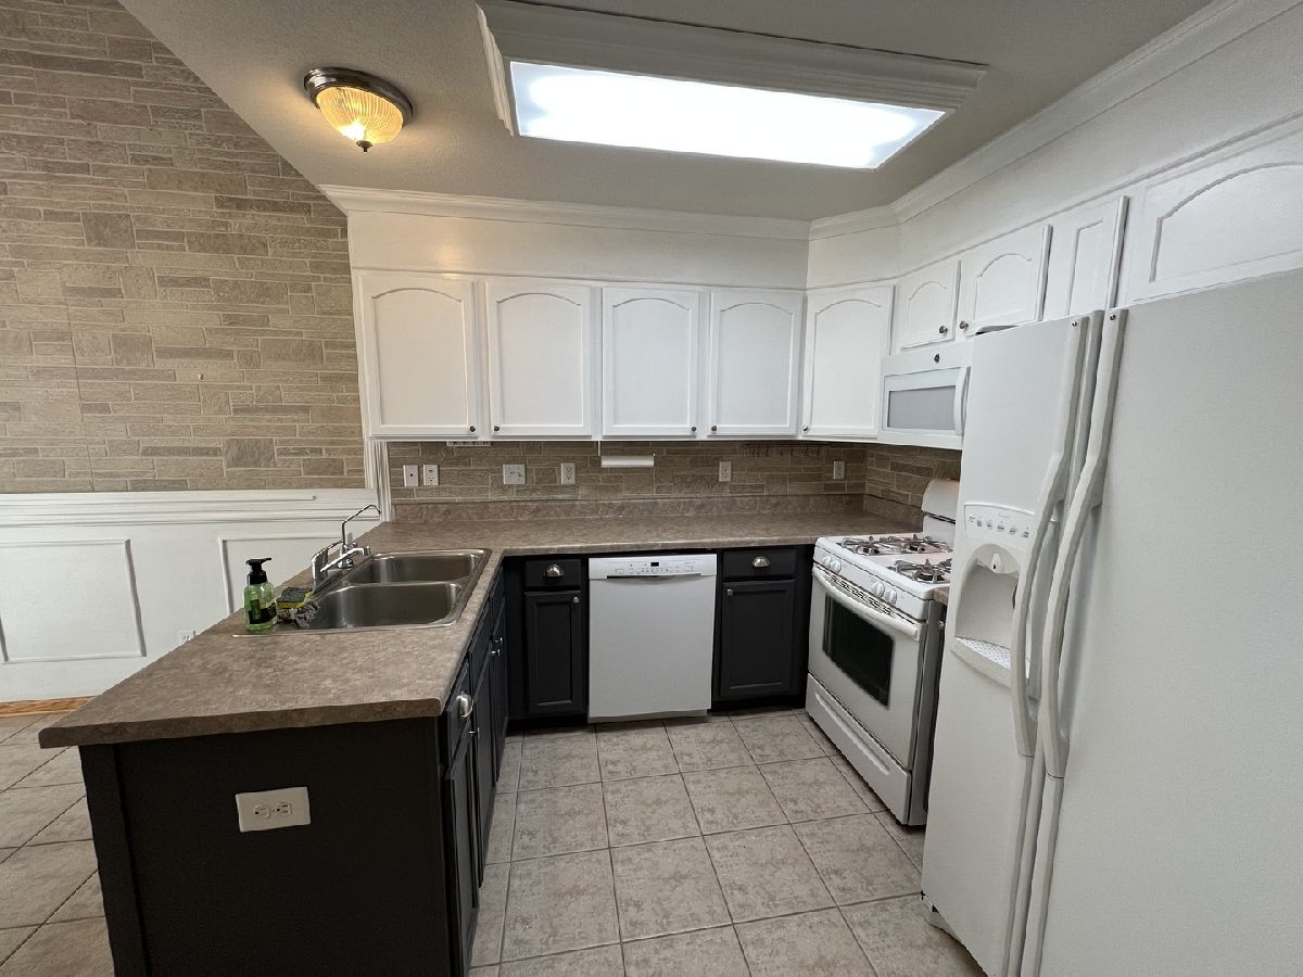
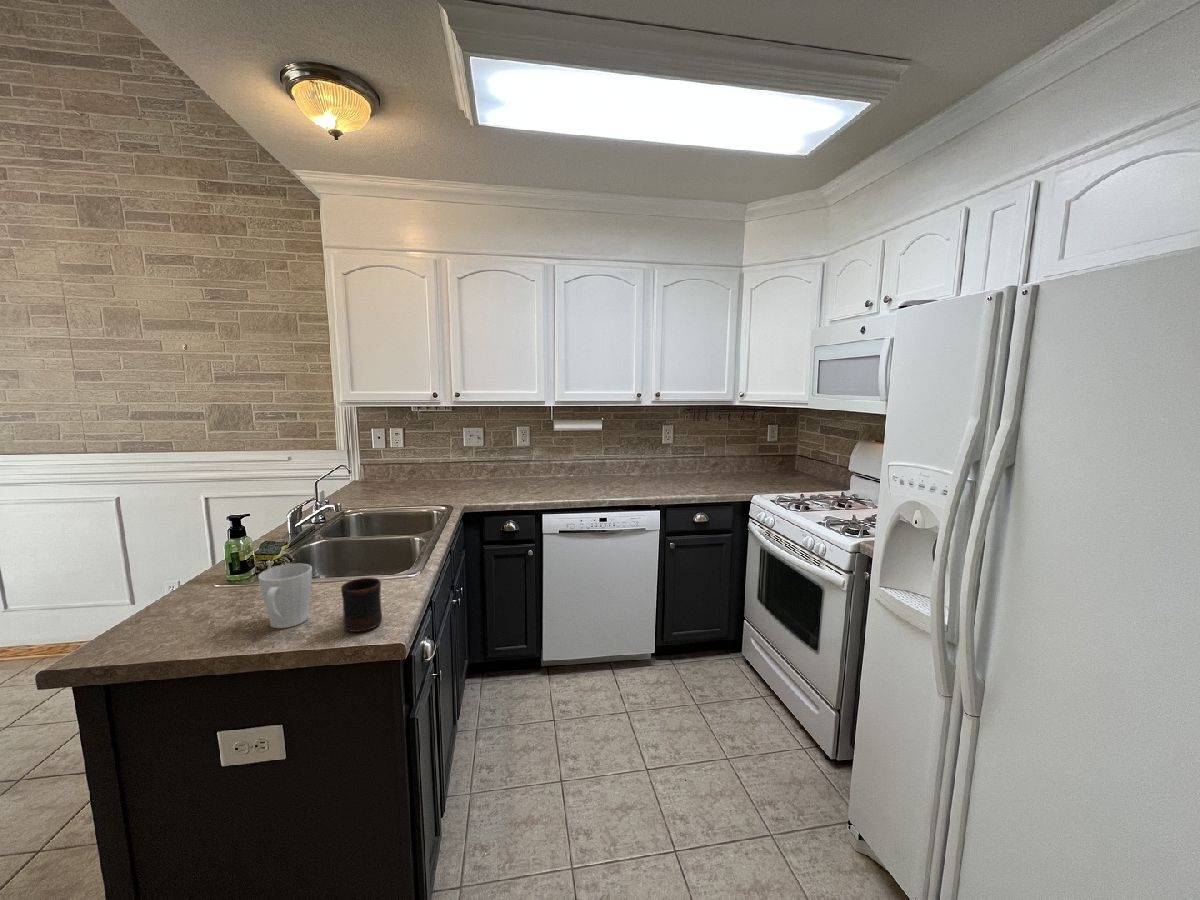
+ mug (361, 601)
+ mug (284, 599)
